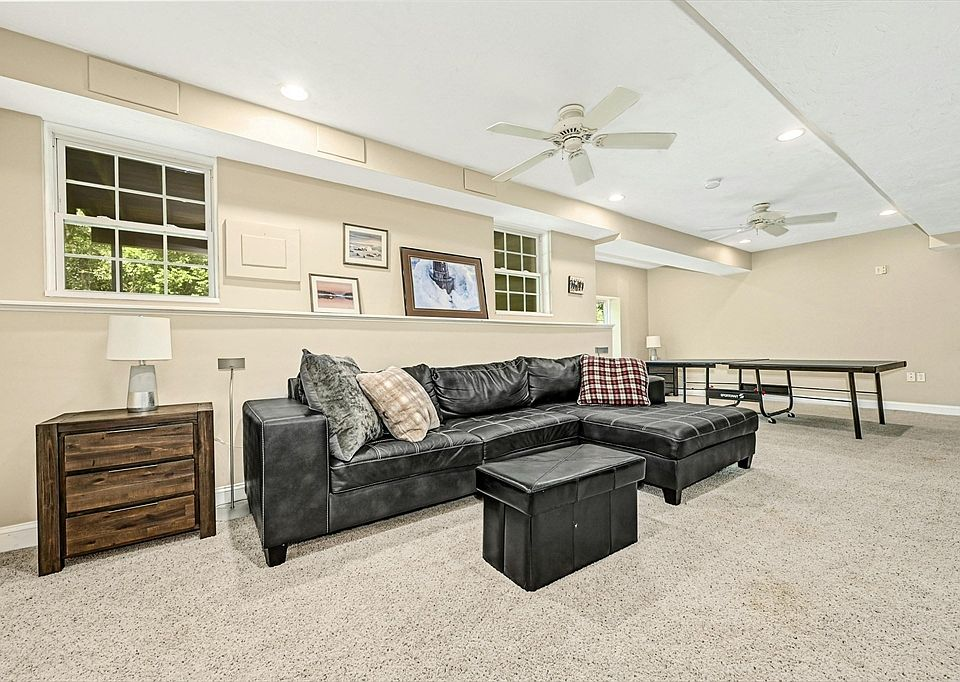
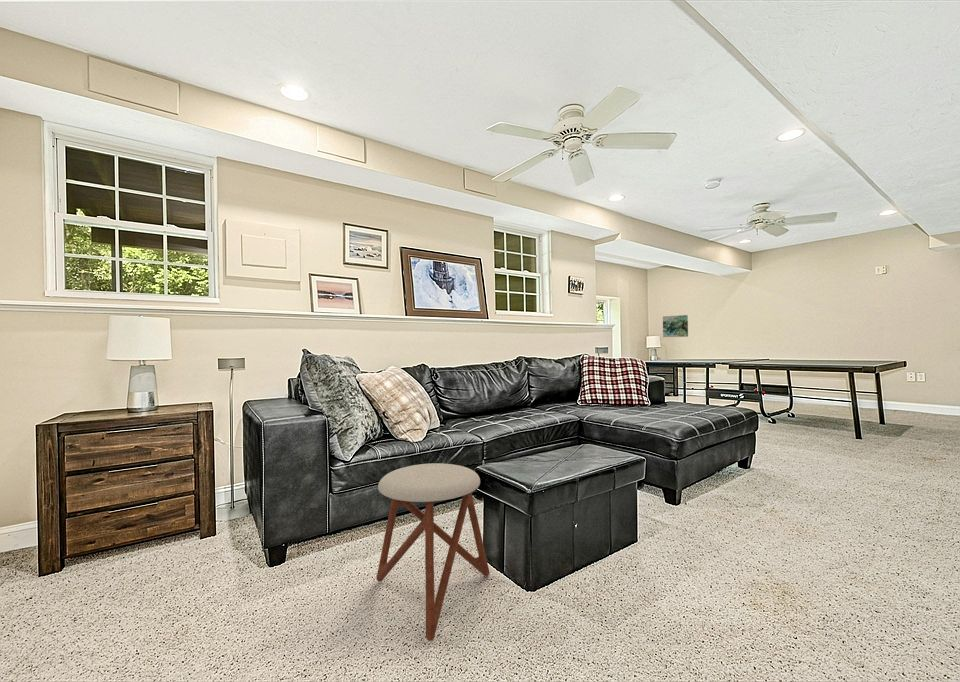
+ stool (439, 533)
+ wall art (675, 326)
